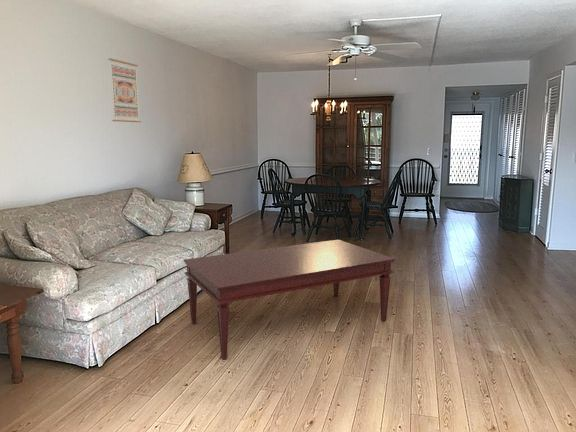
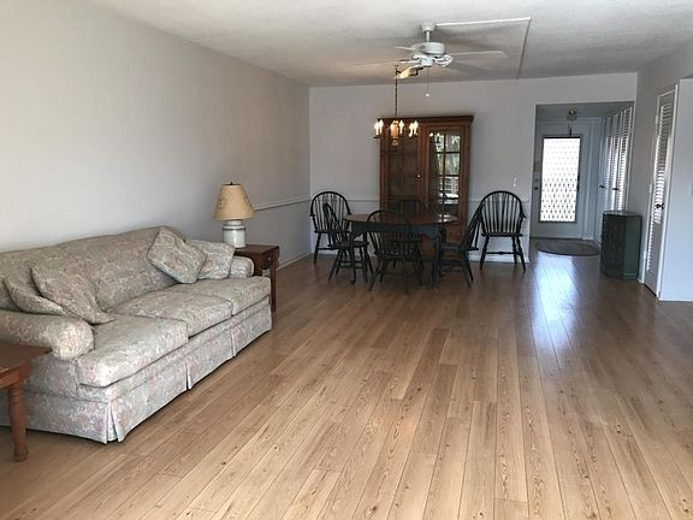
- wall art (125, 92)
- coffee table (289, 290)
